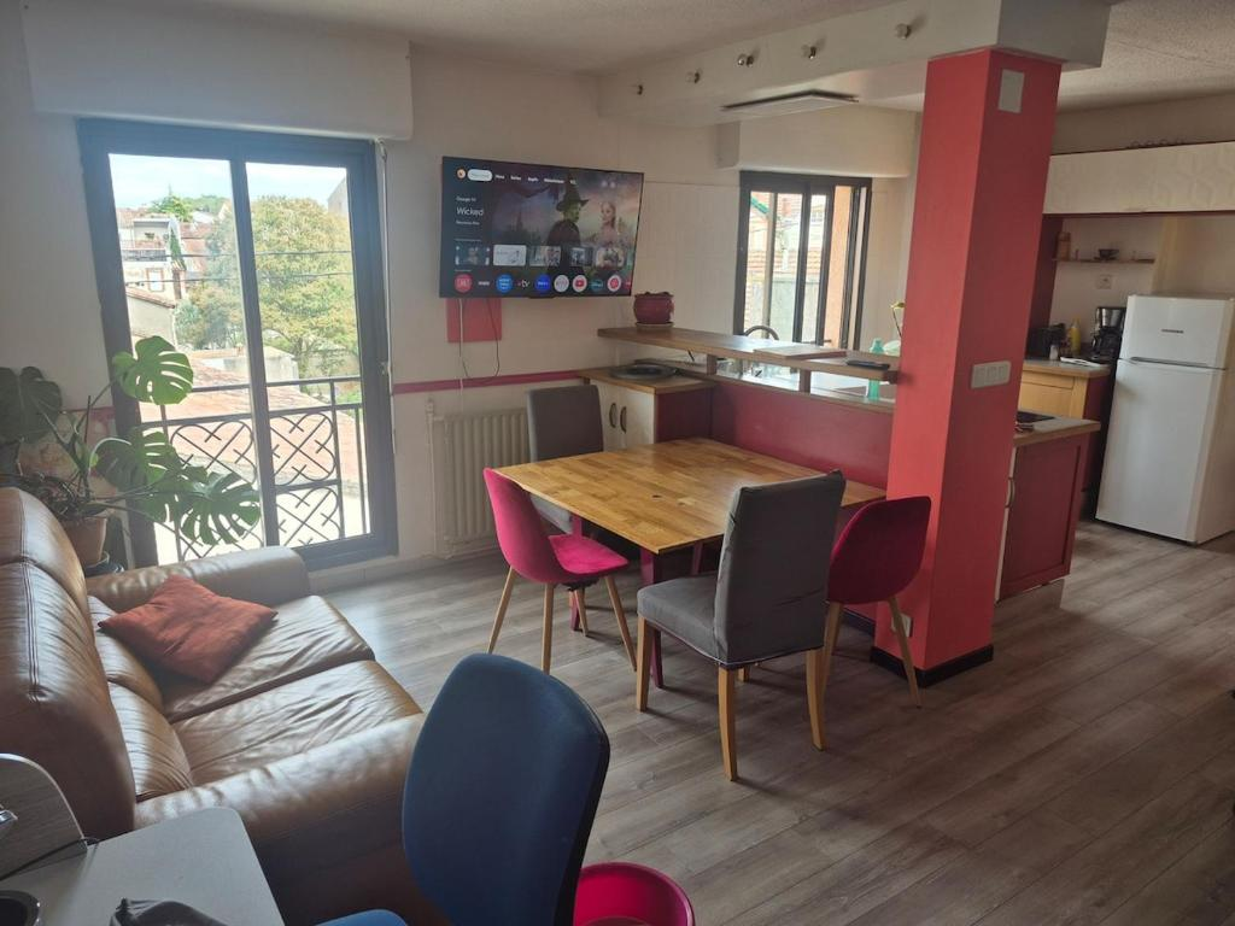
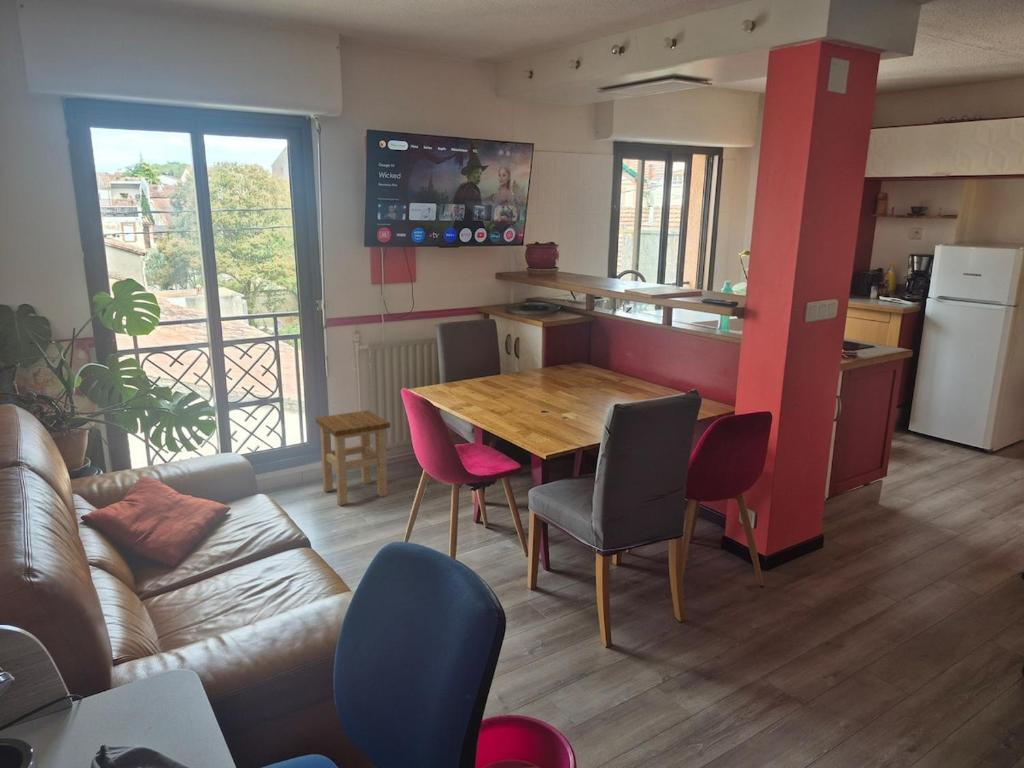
+ stool (353, 454)
